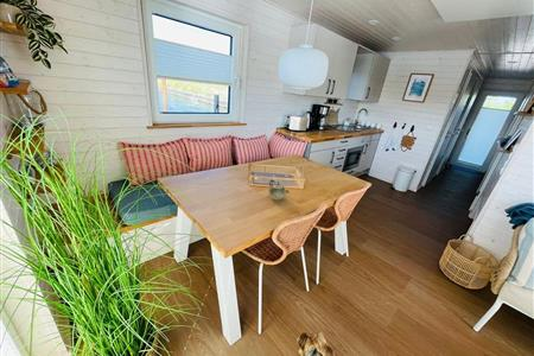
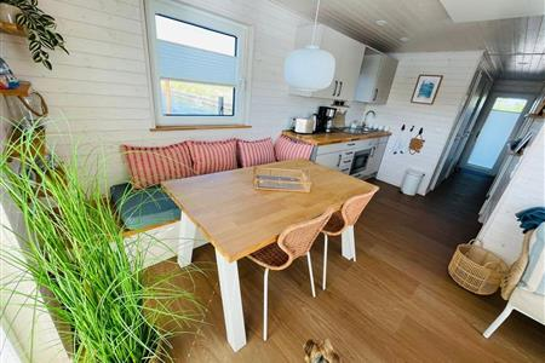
- teapot (278, 190)
